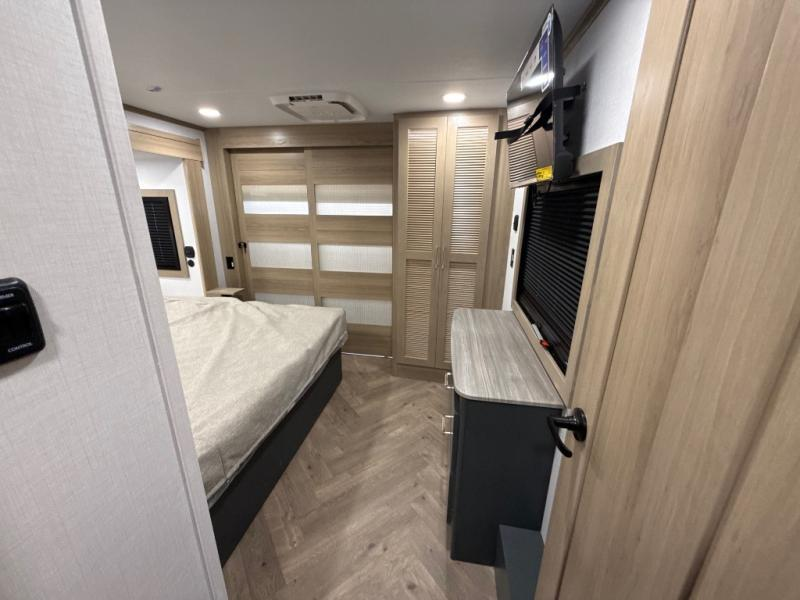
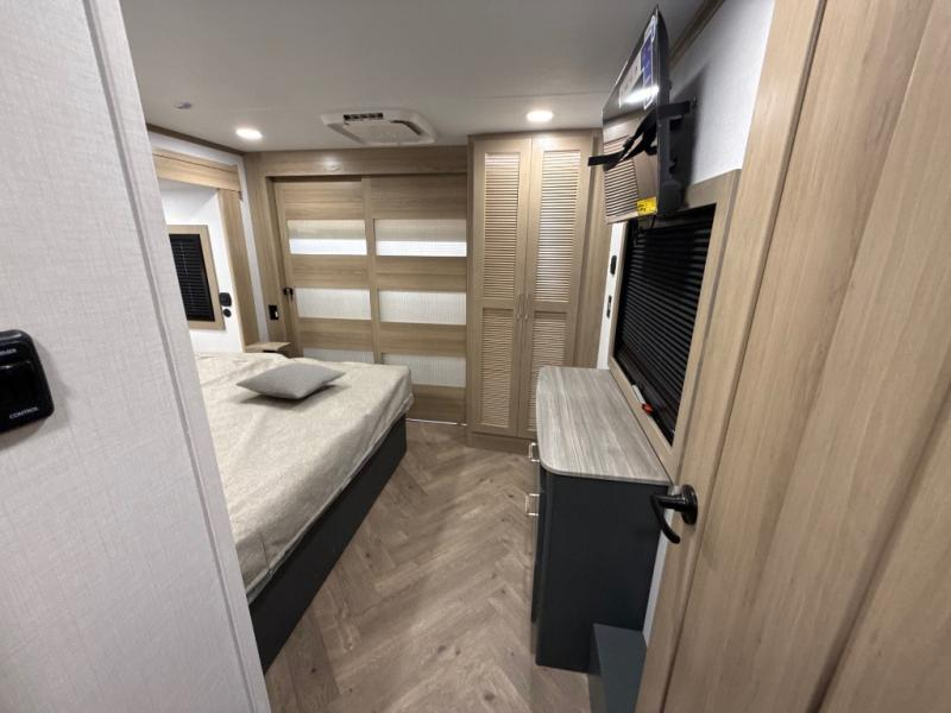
+ pillow (295, 379)
